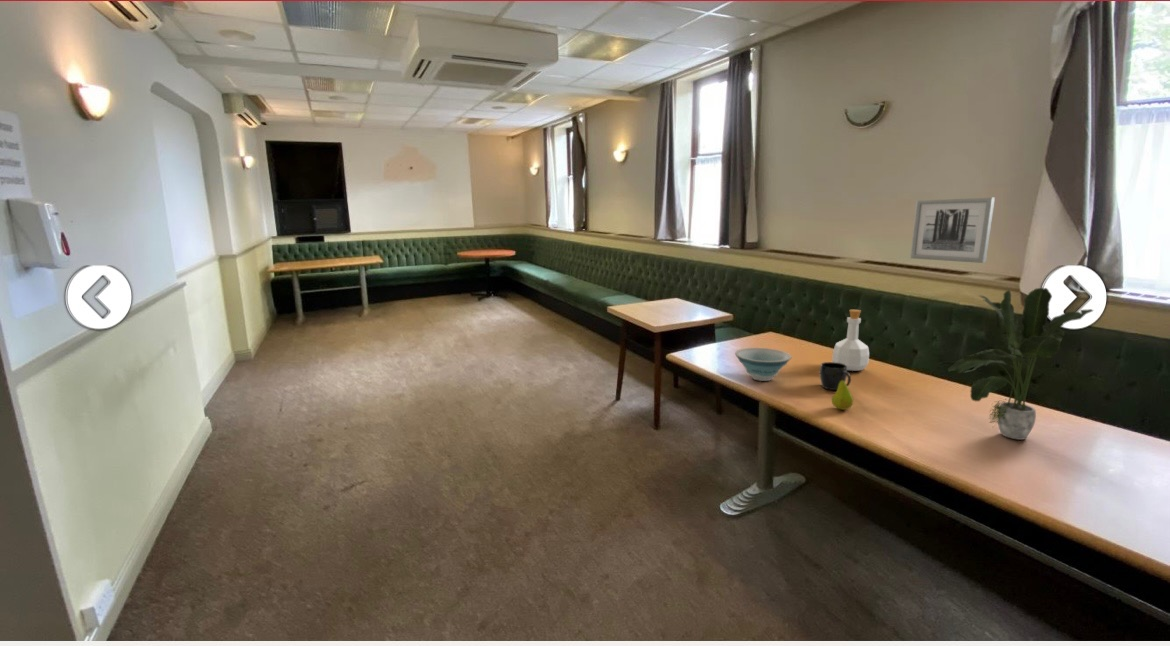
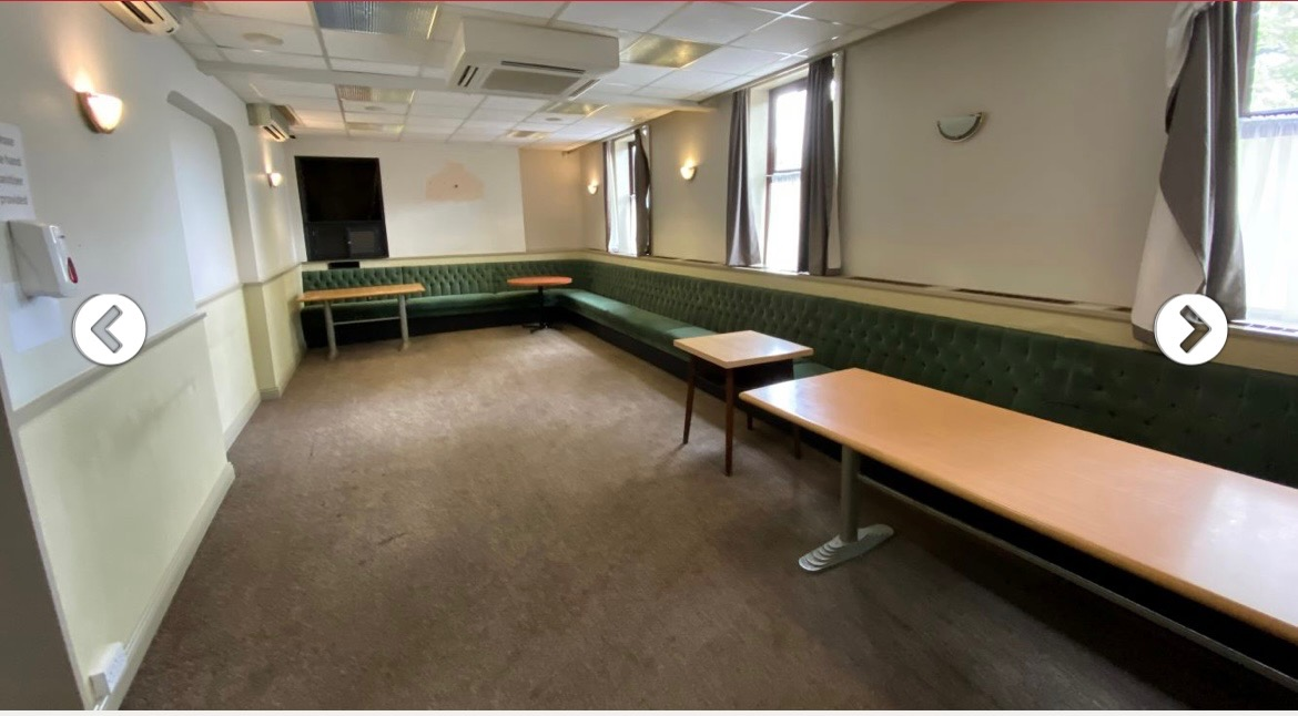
- mug (835, 377)
- fruit (843, 392)
- bowl (762, 366)
- wall art (949, 230)
- potted plant (1013, 360)
- bottle (852, 339)
